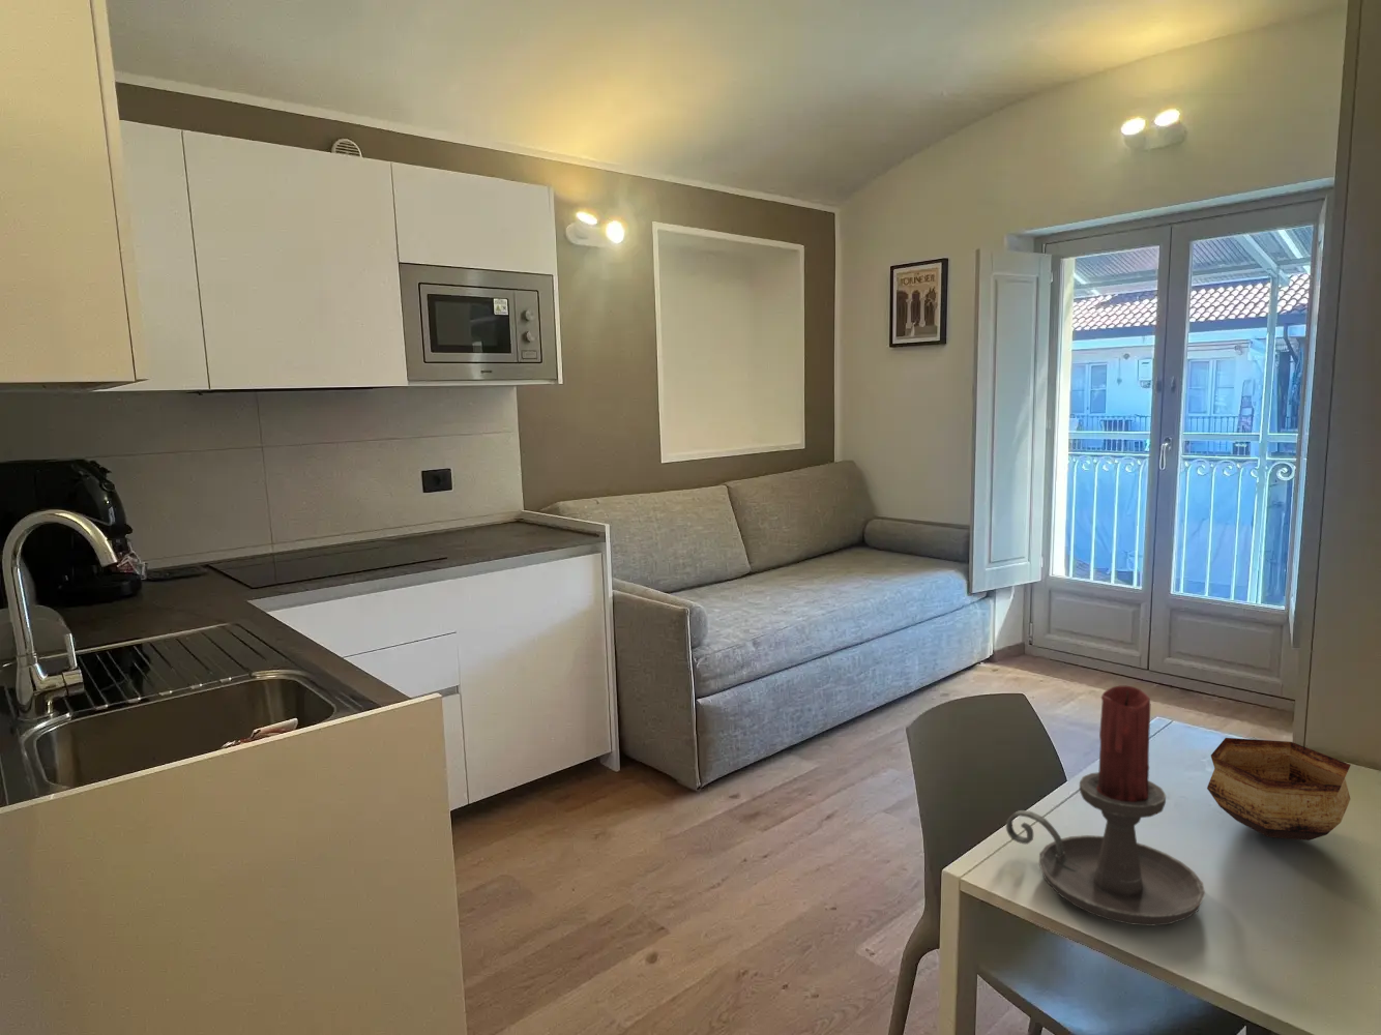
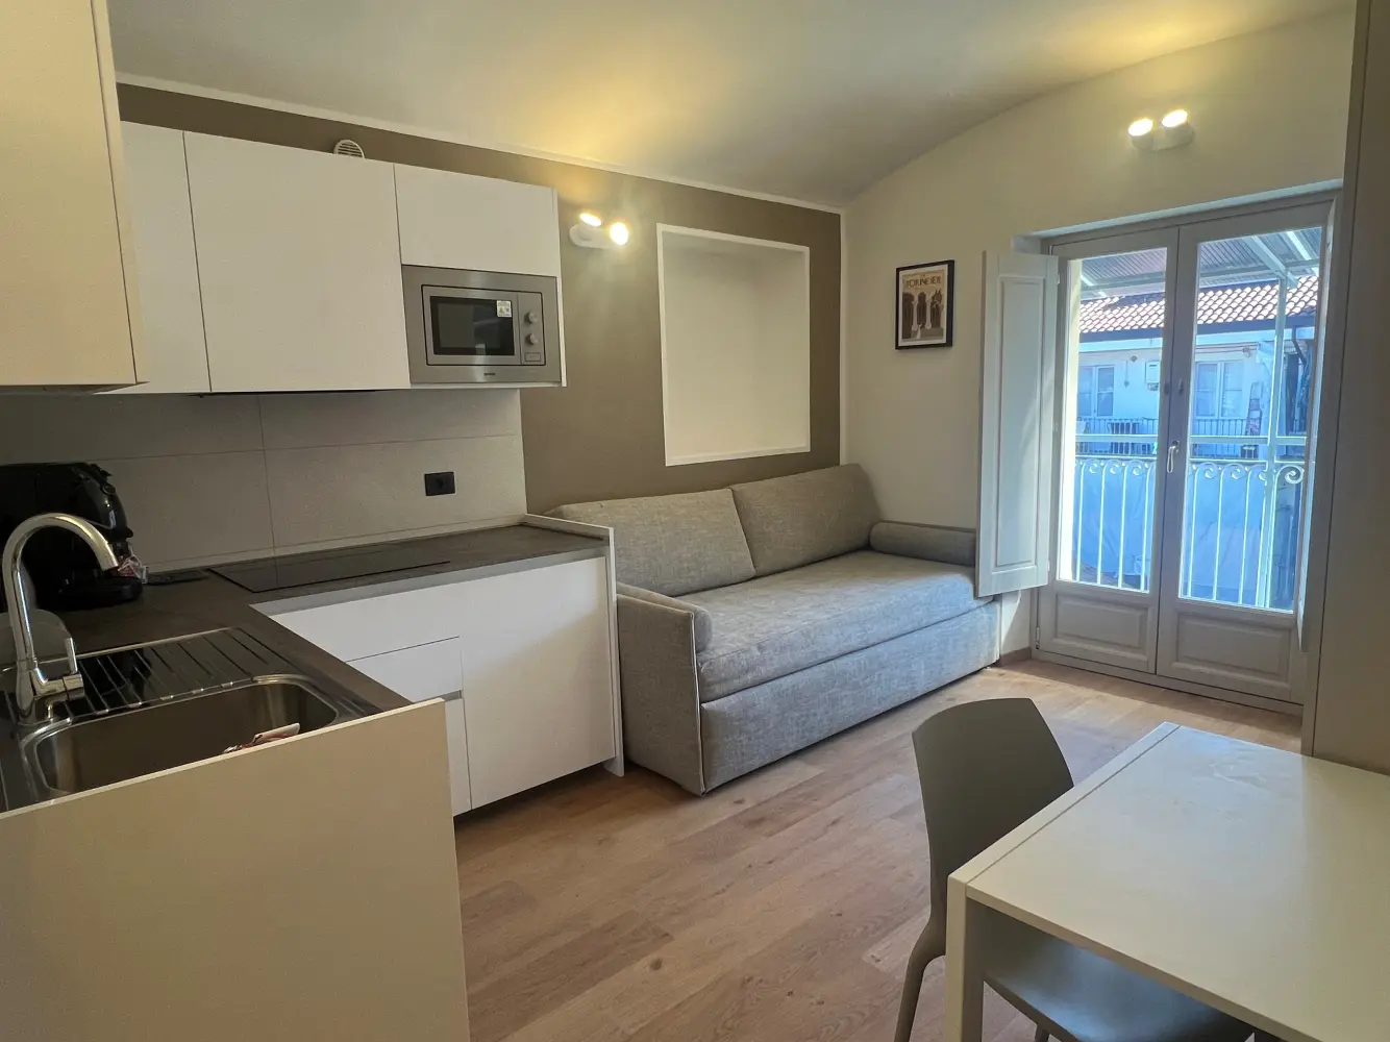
- candle holder (1098, 784)
- bowl (1277, 795)
